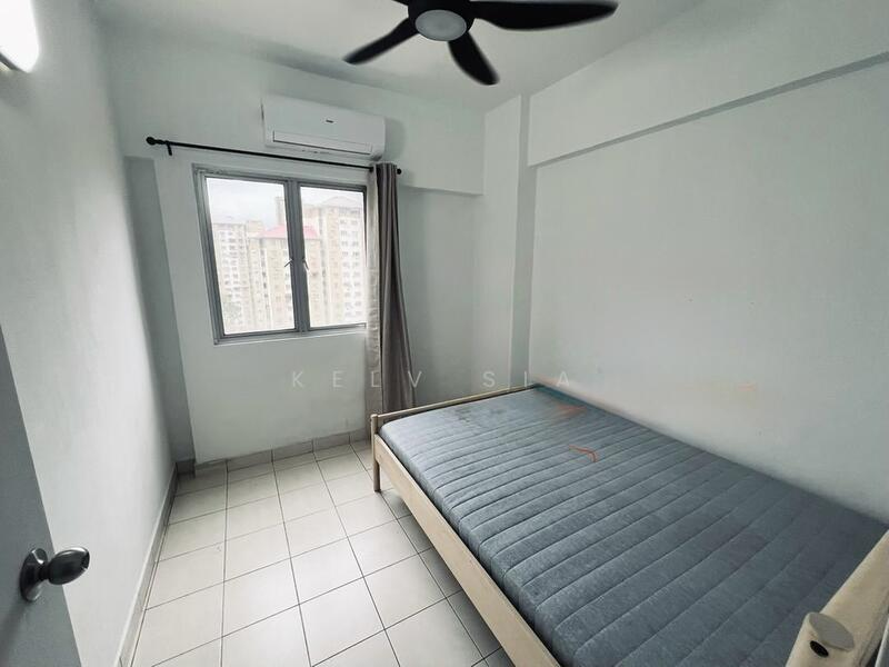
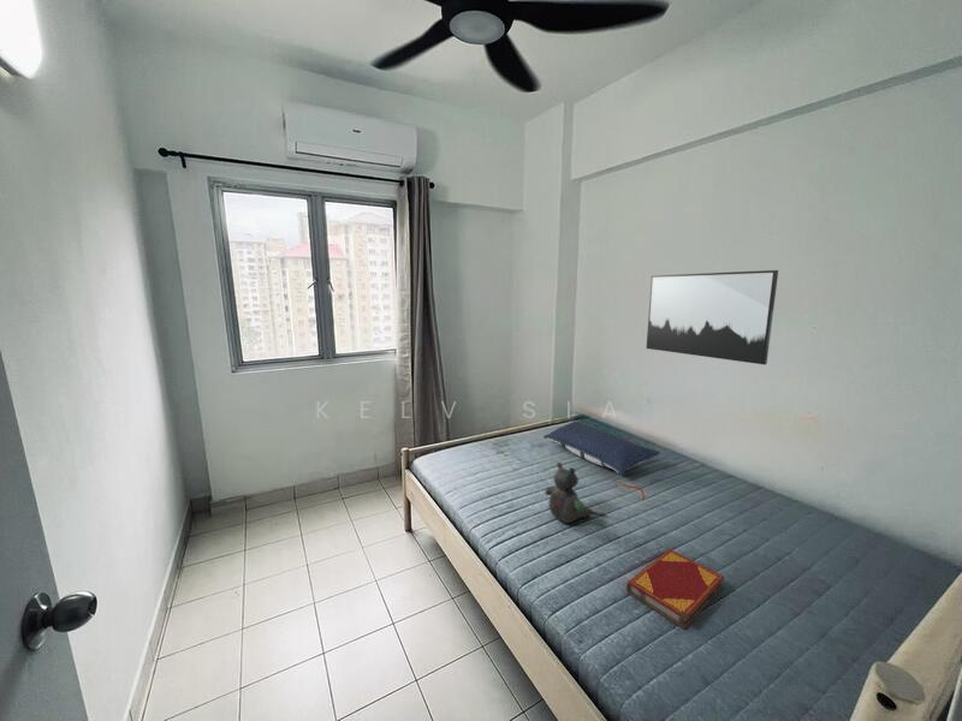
+ wall art (702, 315)
+ pillow (596, 445)
+ hardback book (675, 584)
+ stuffed bear (570, 489)
